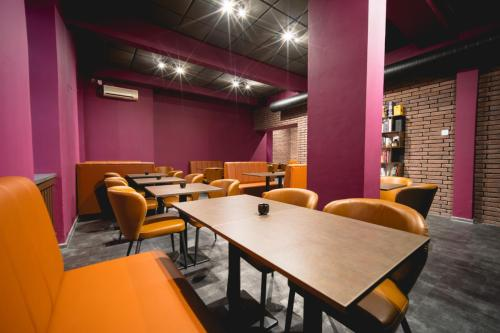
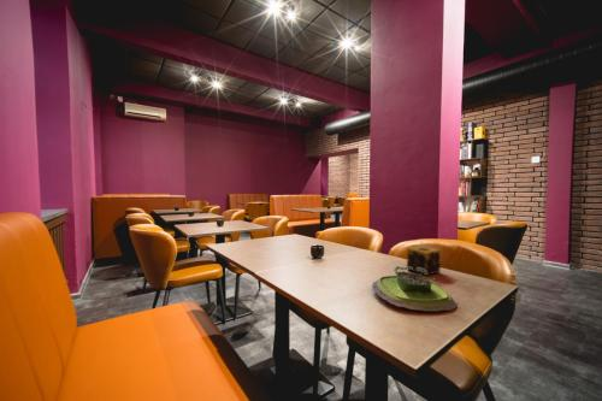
+ plant pot (411, 283)
+ candle (423, 259)
